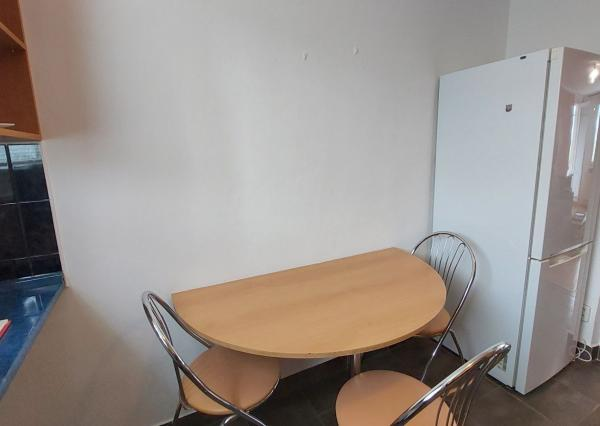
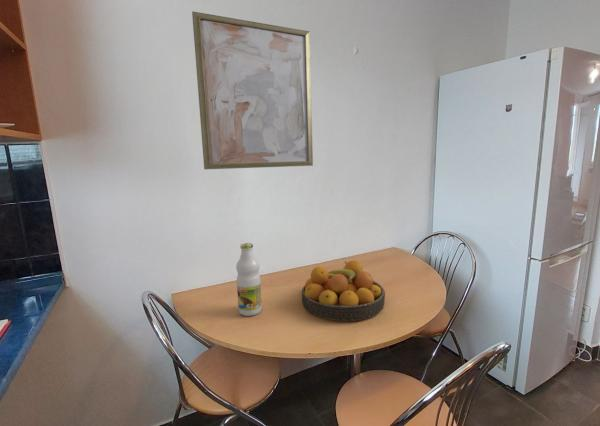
+ wall art (259, 97)
+ bottle (248, 278)
+ fruit bowl (342, 283)
